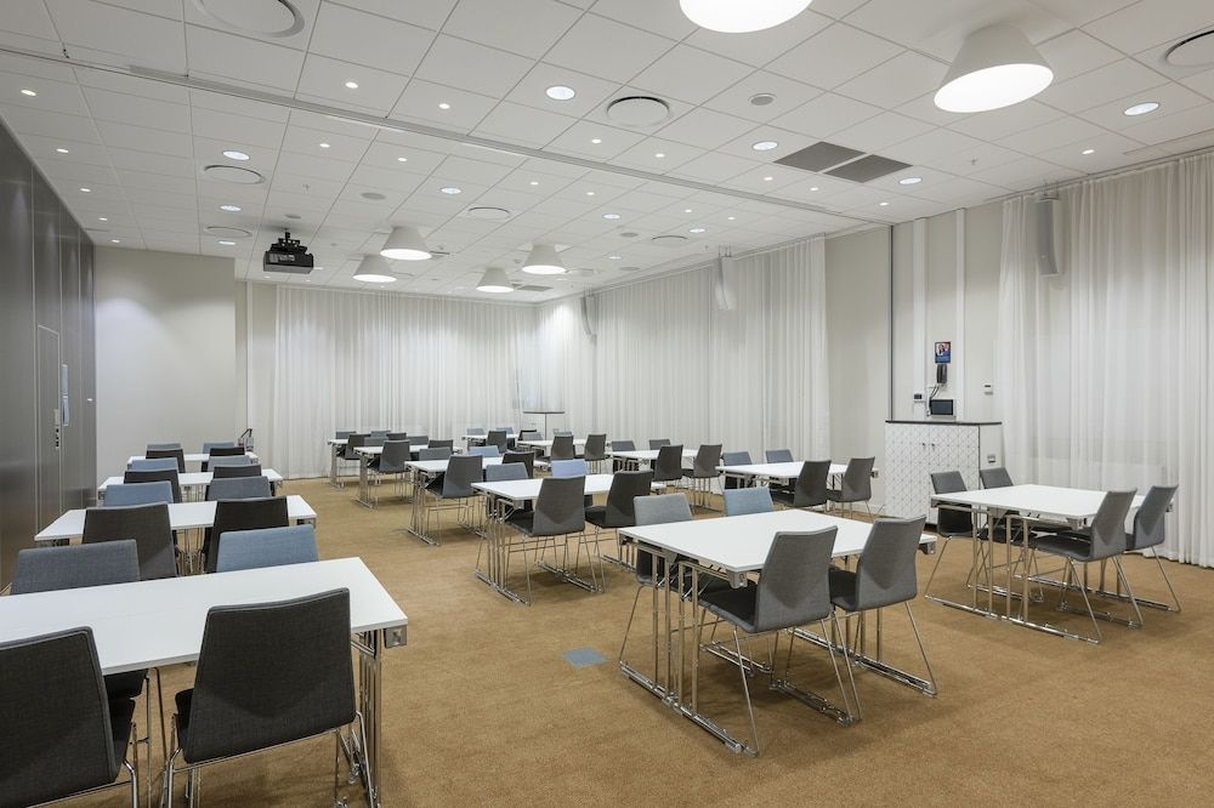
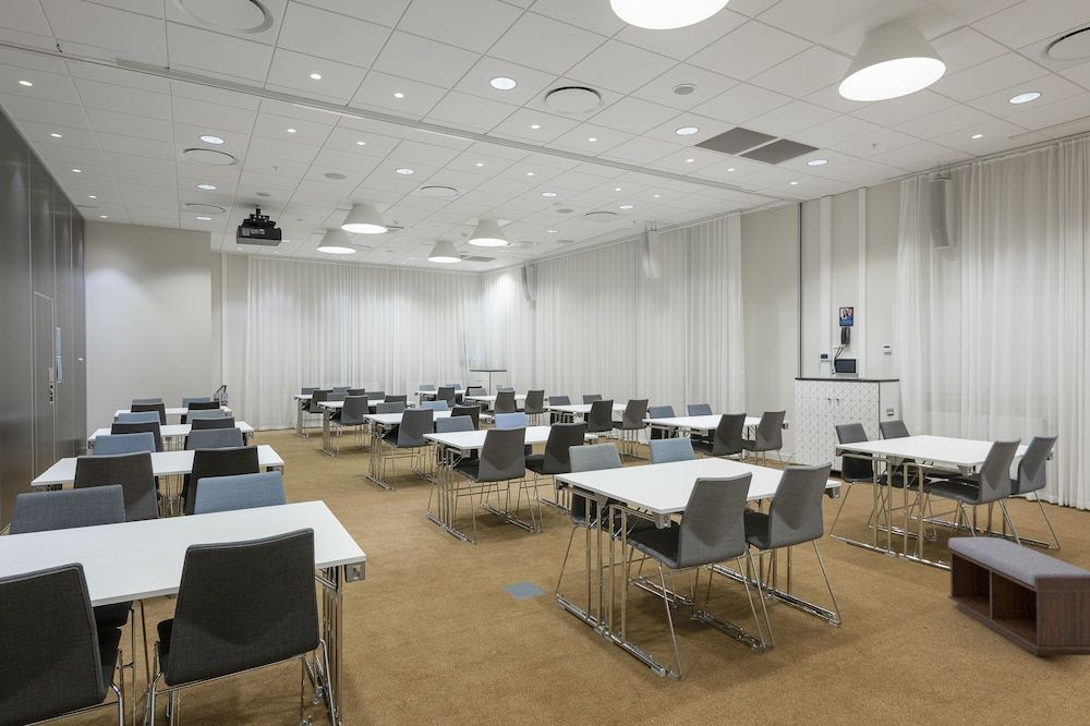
+ bench (1017, 591)
